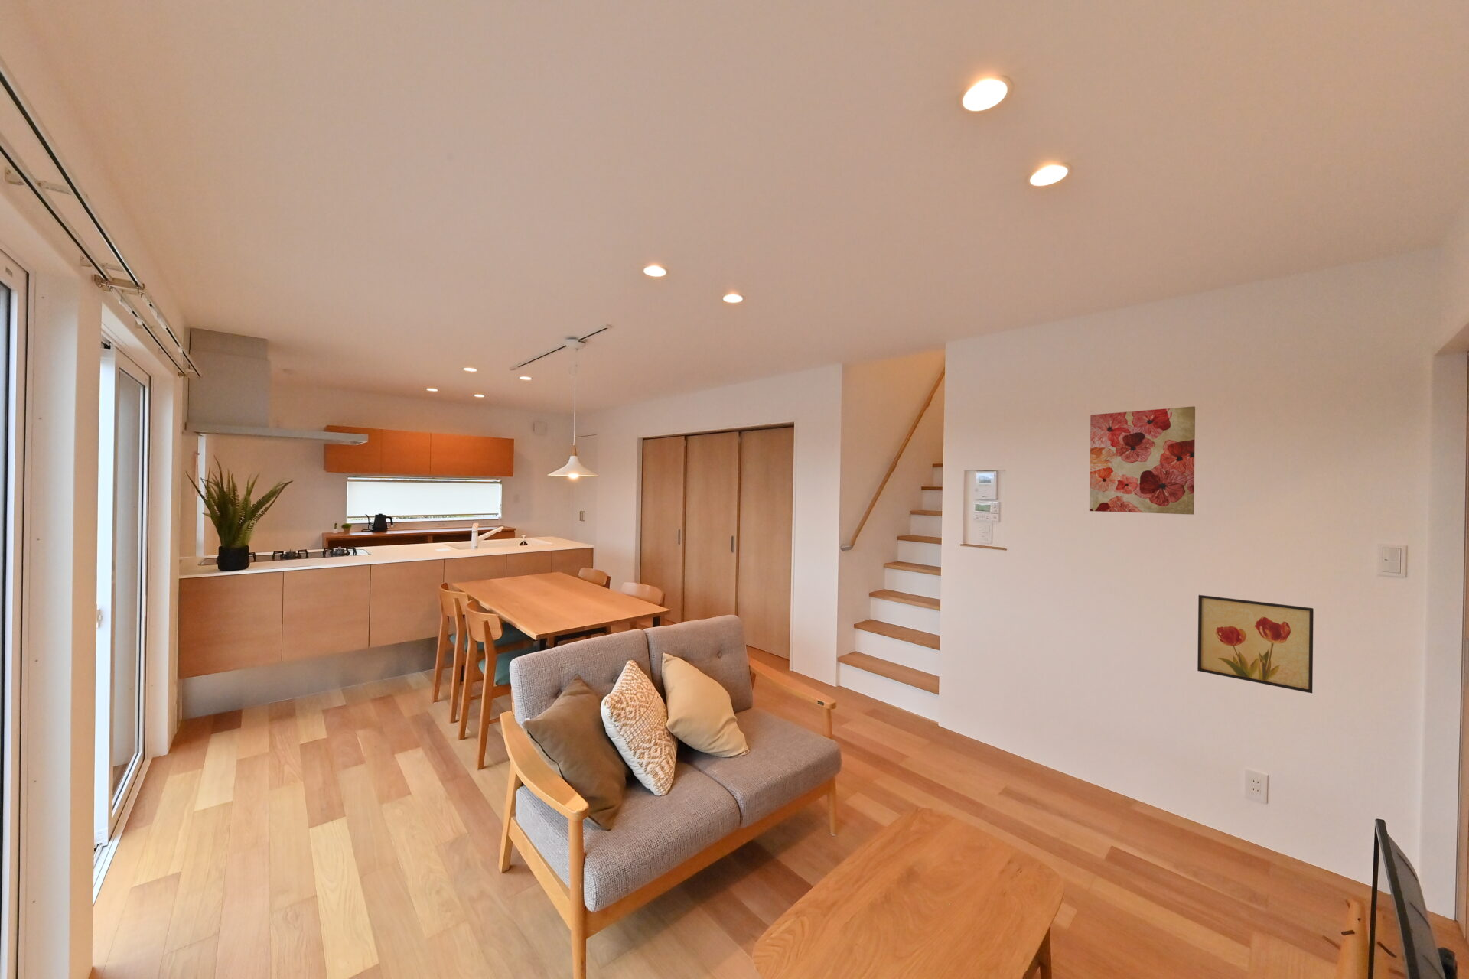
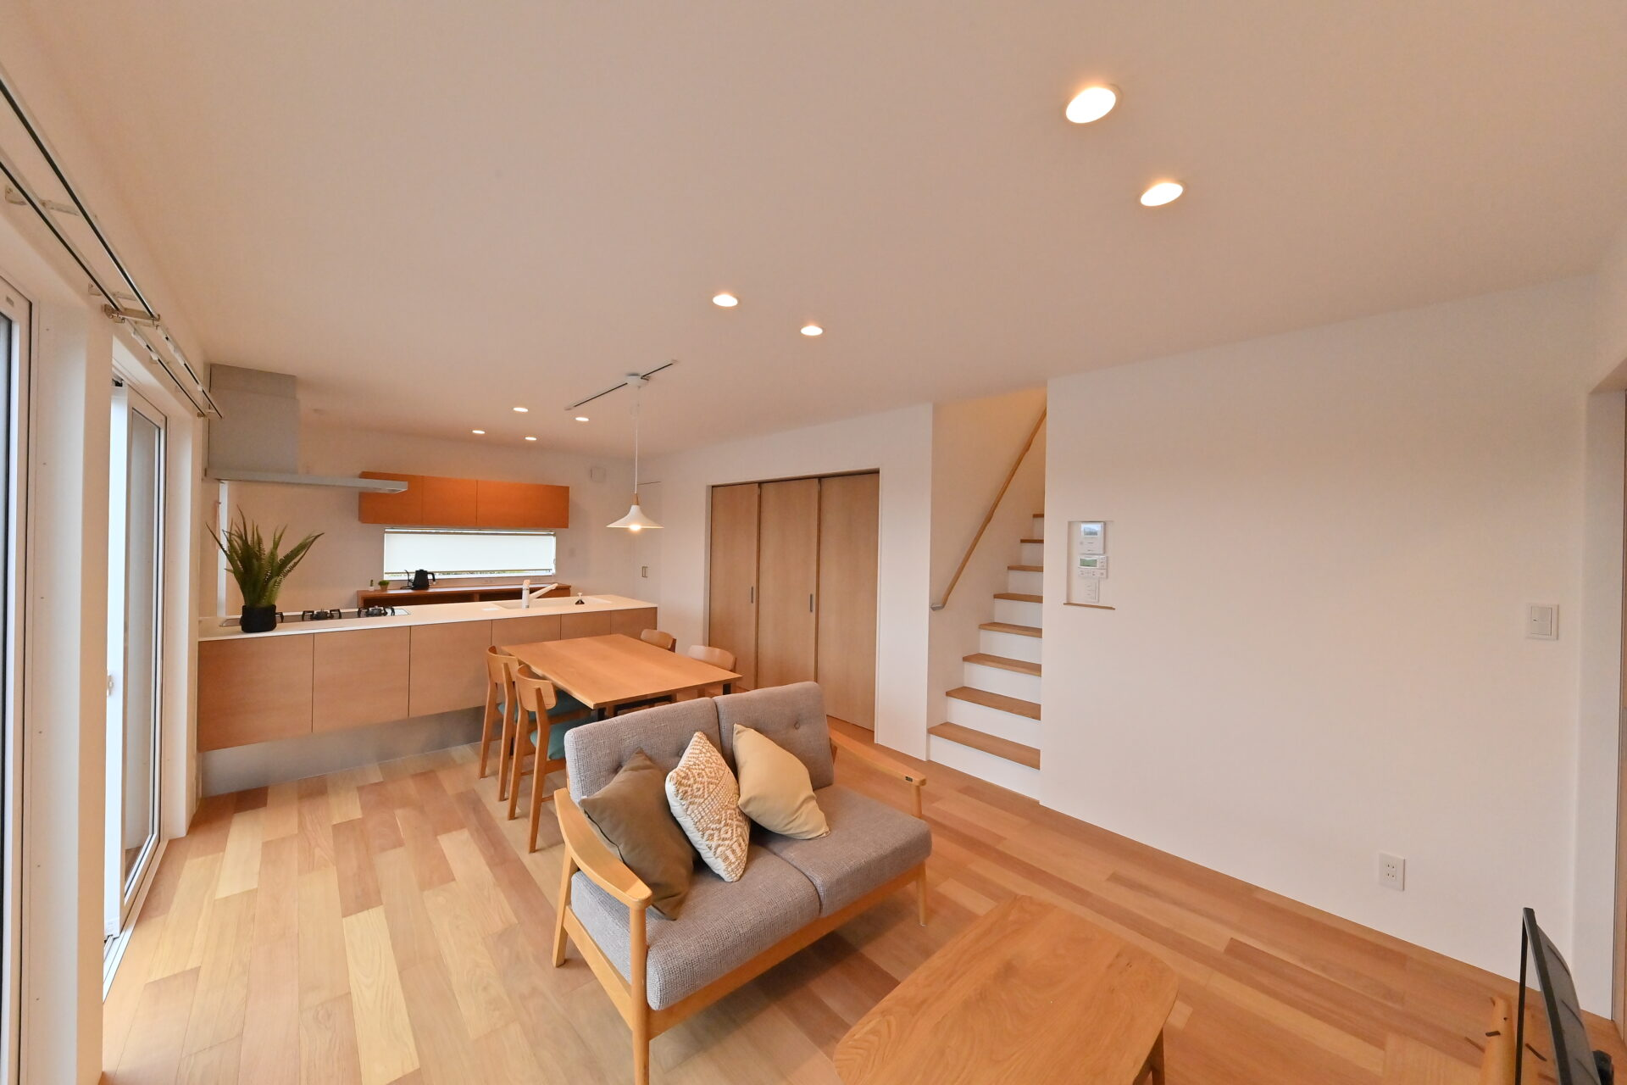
- wall art (1139, 461)
- wall art (1251, 640)
